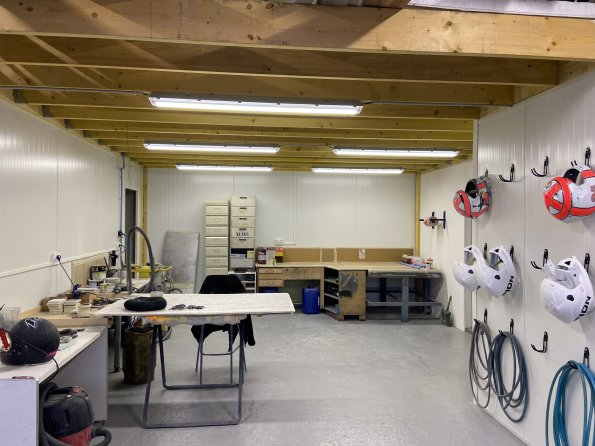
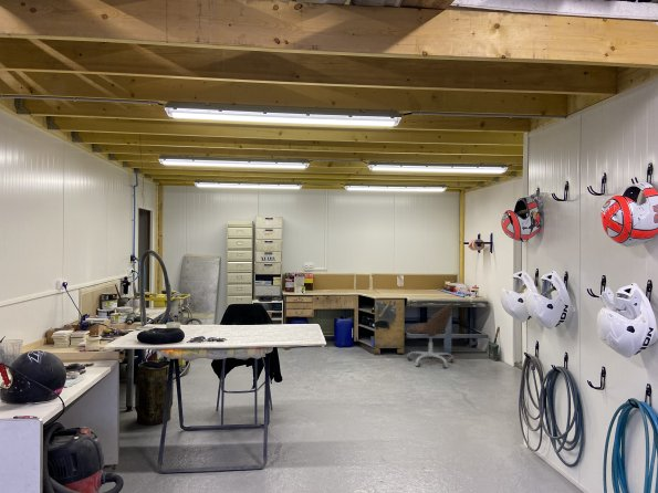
+ office chair (429, 332)
